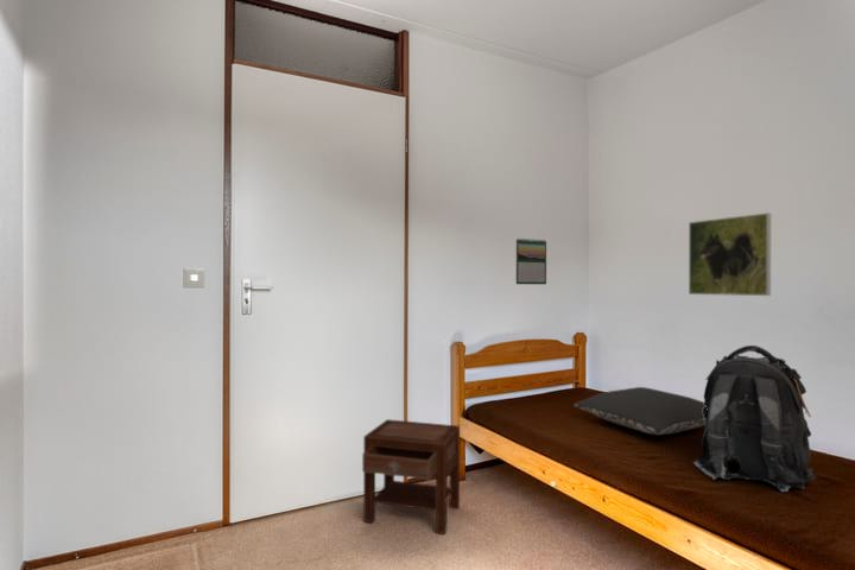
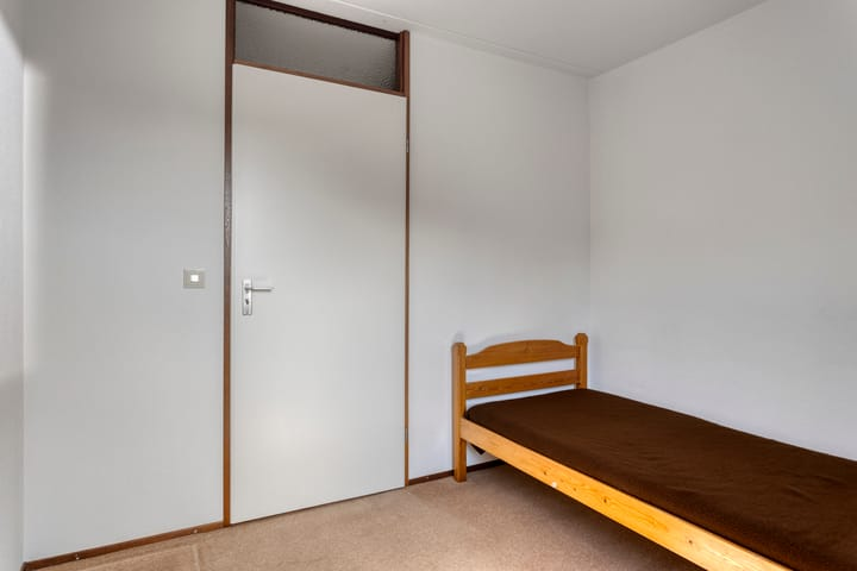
- pillow (648, 408)
- calendar (531, 261)
- nightstand (411, 474)
- backpack (749, 410)
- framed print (727, 256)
